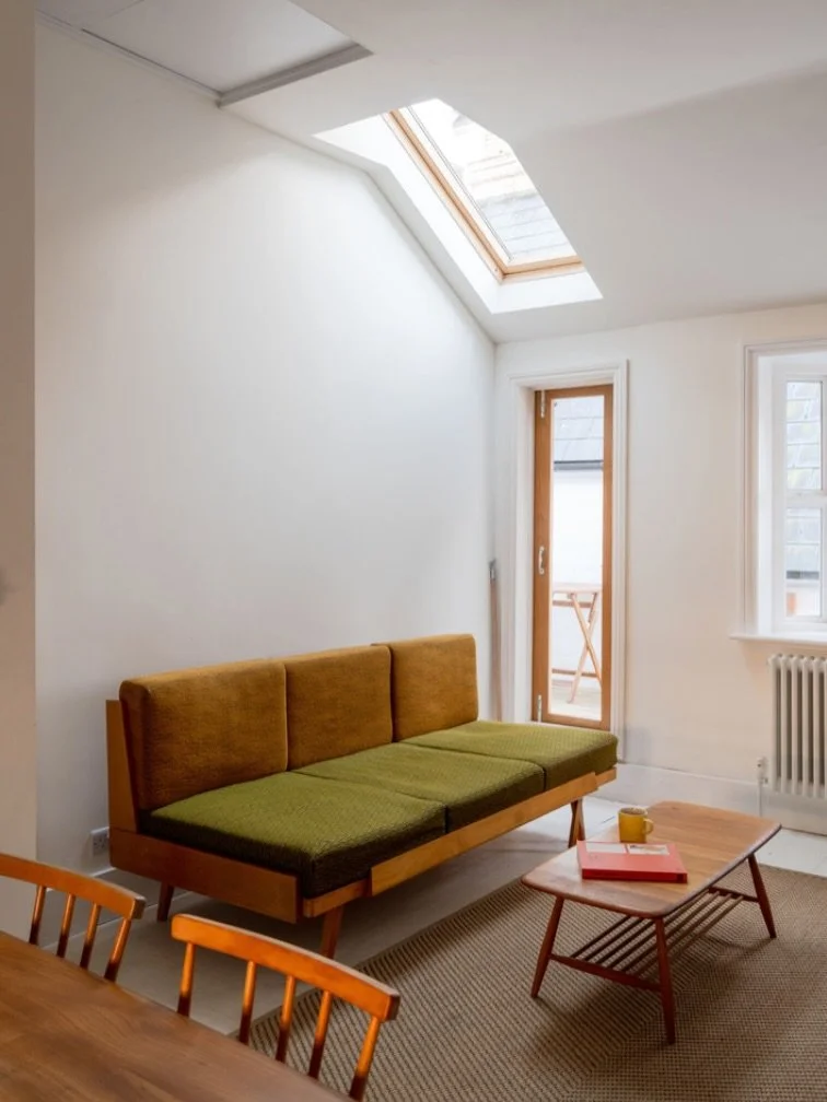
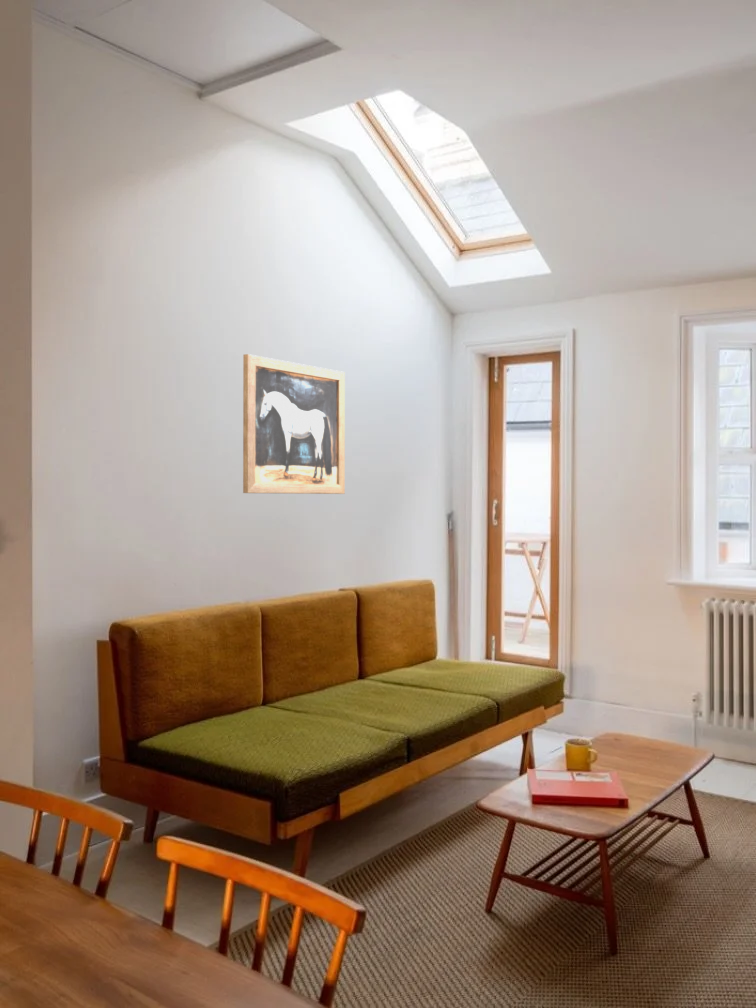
+ wall art (297, 428)
